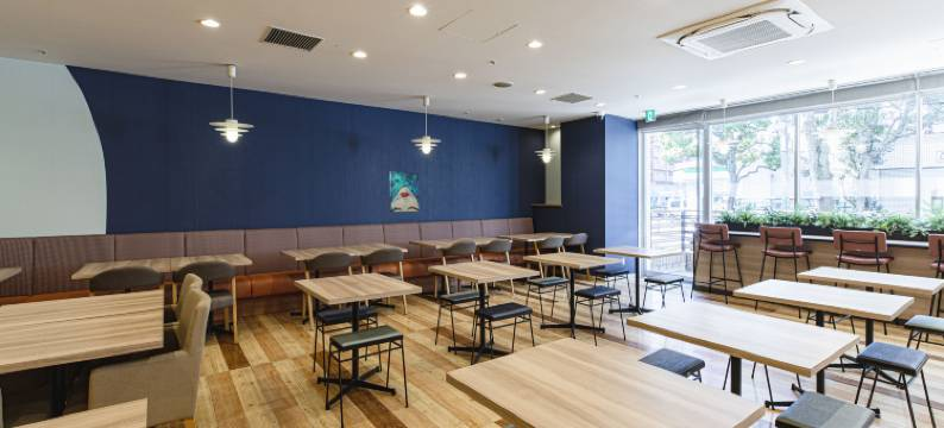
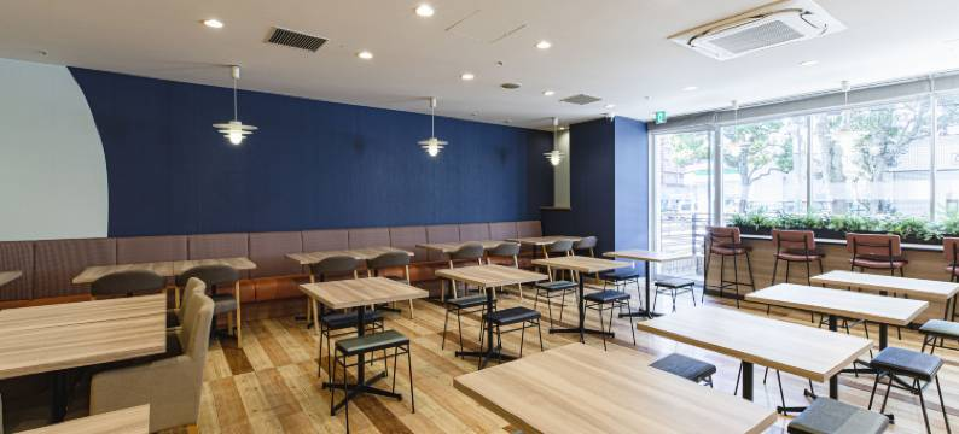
- wall art (404, 191)
